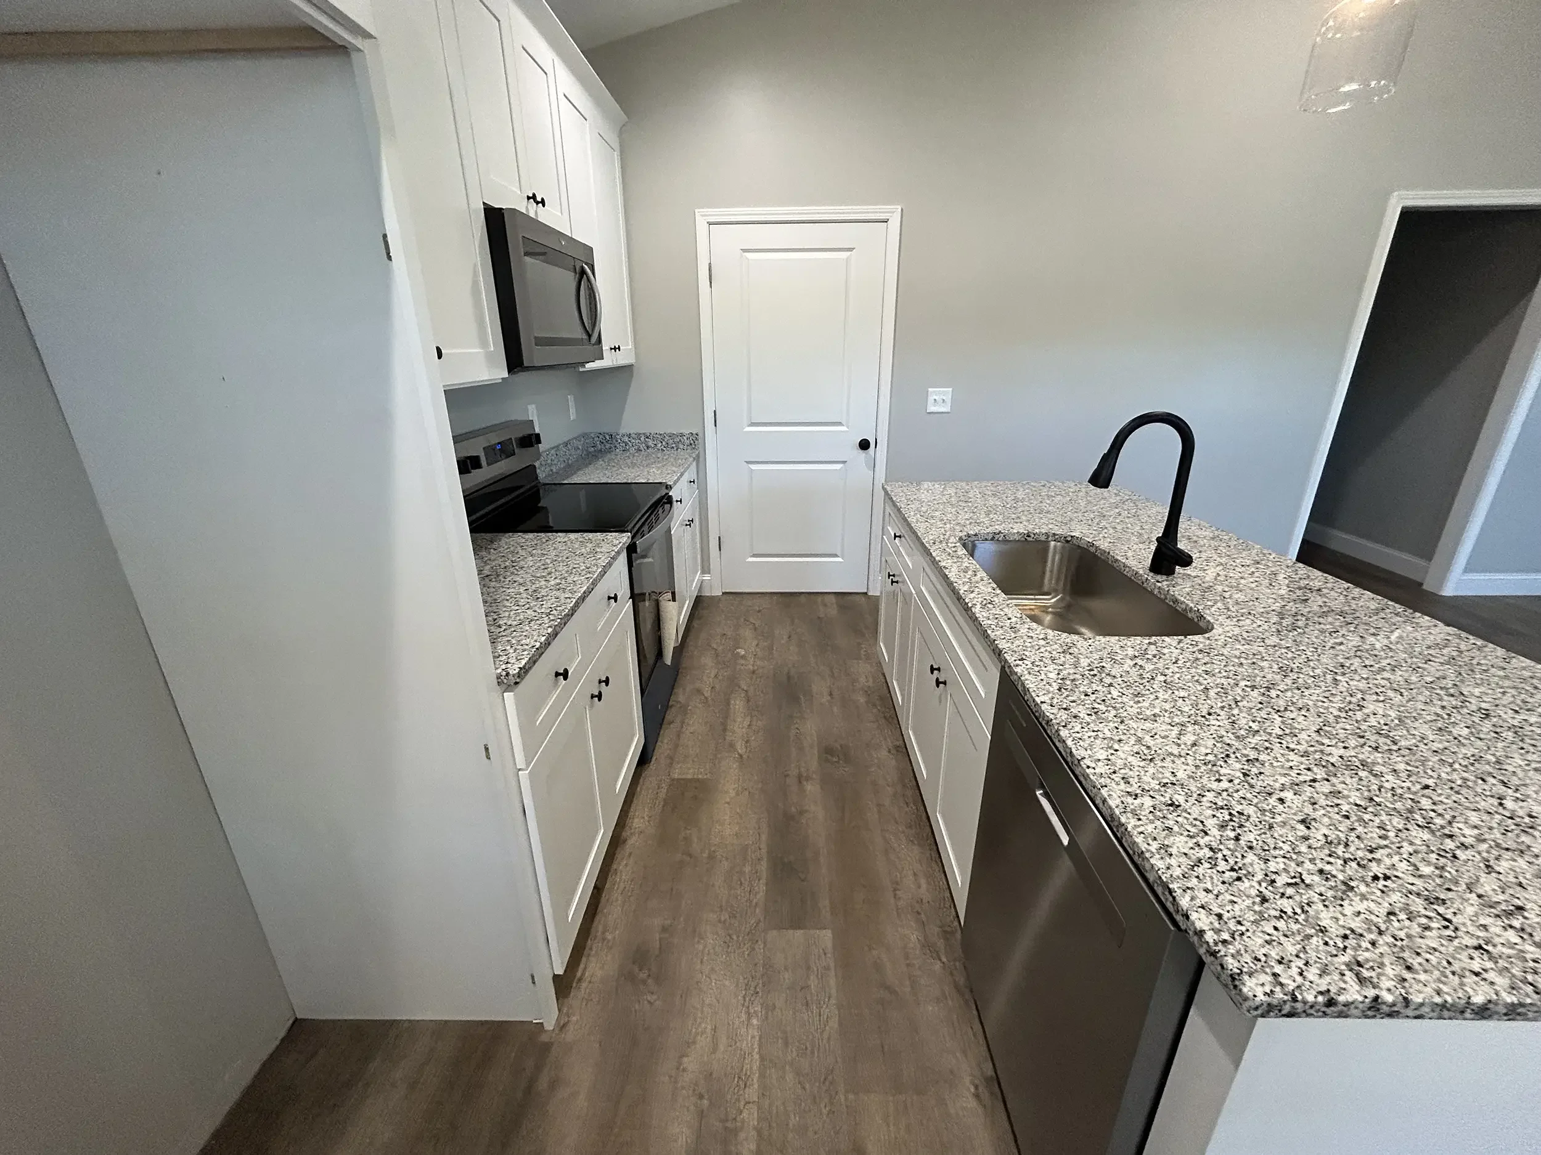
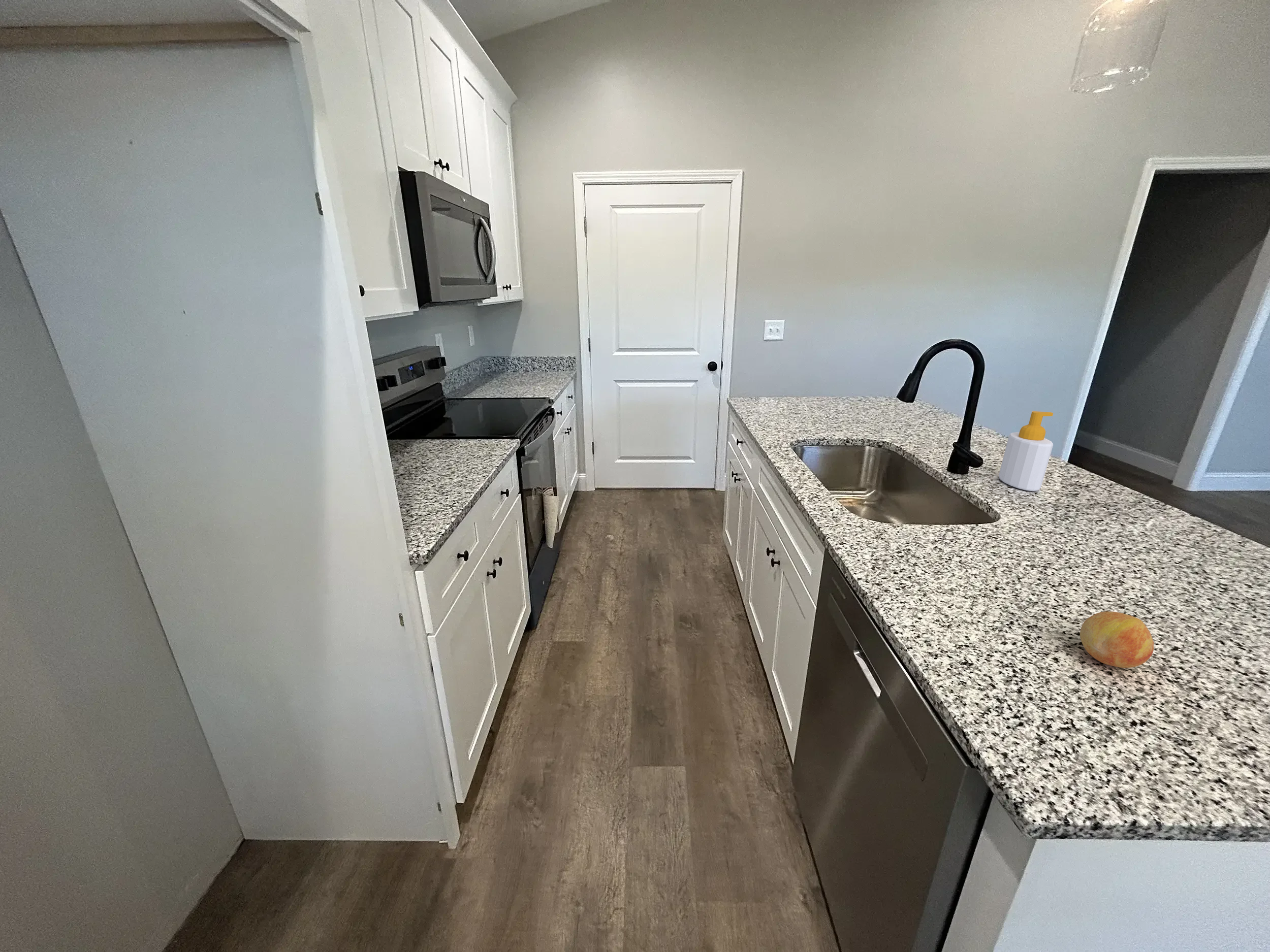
+ soap bottle (1028, 448)
+ fruit (1115, 638)
